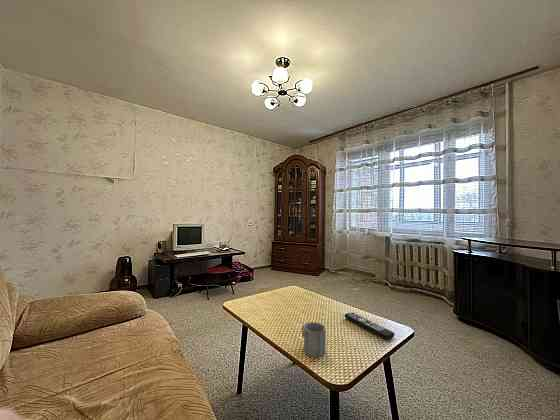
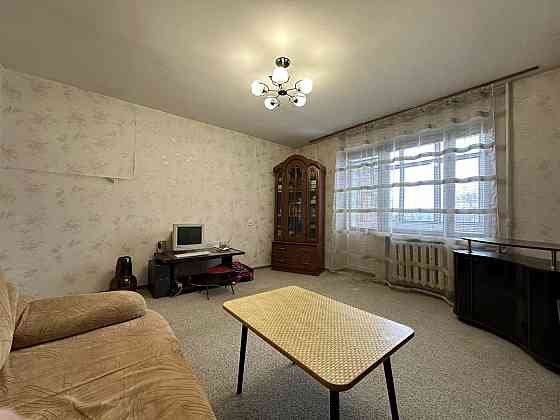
- mug (311, 336)
- remote control (367, 324)
